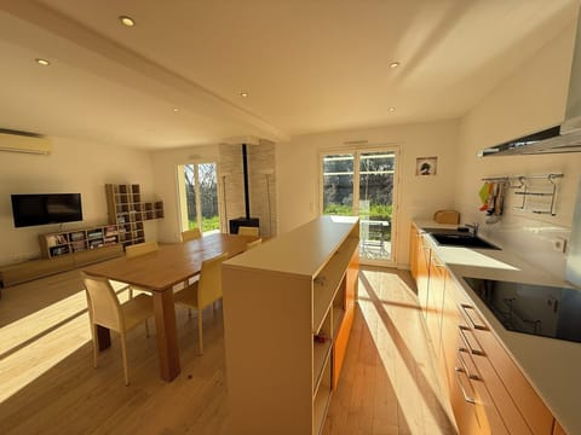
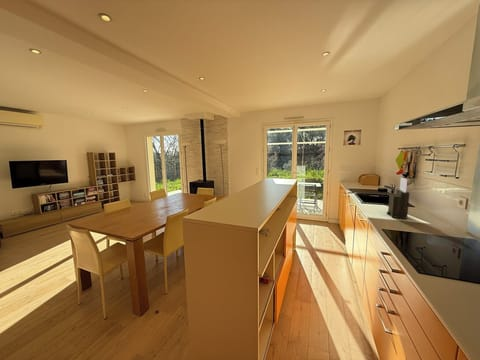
+ knife block (397, 196)
